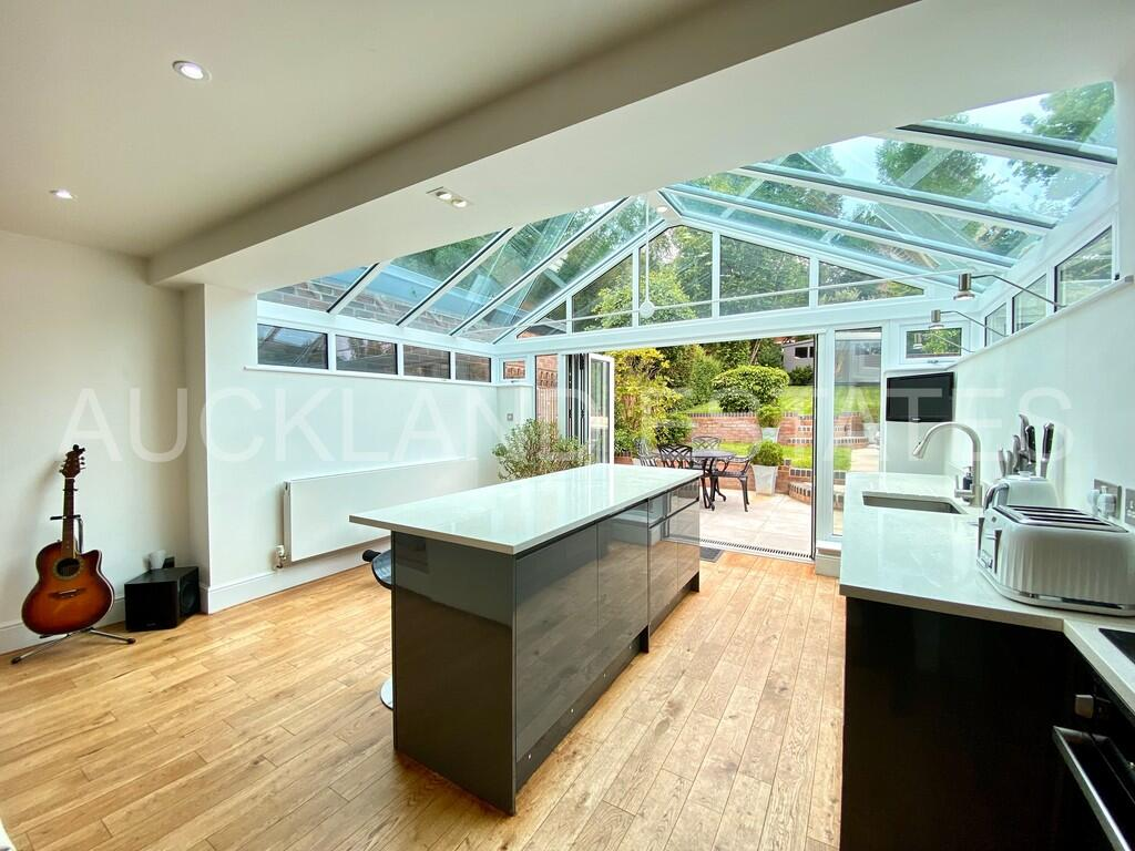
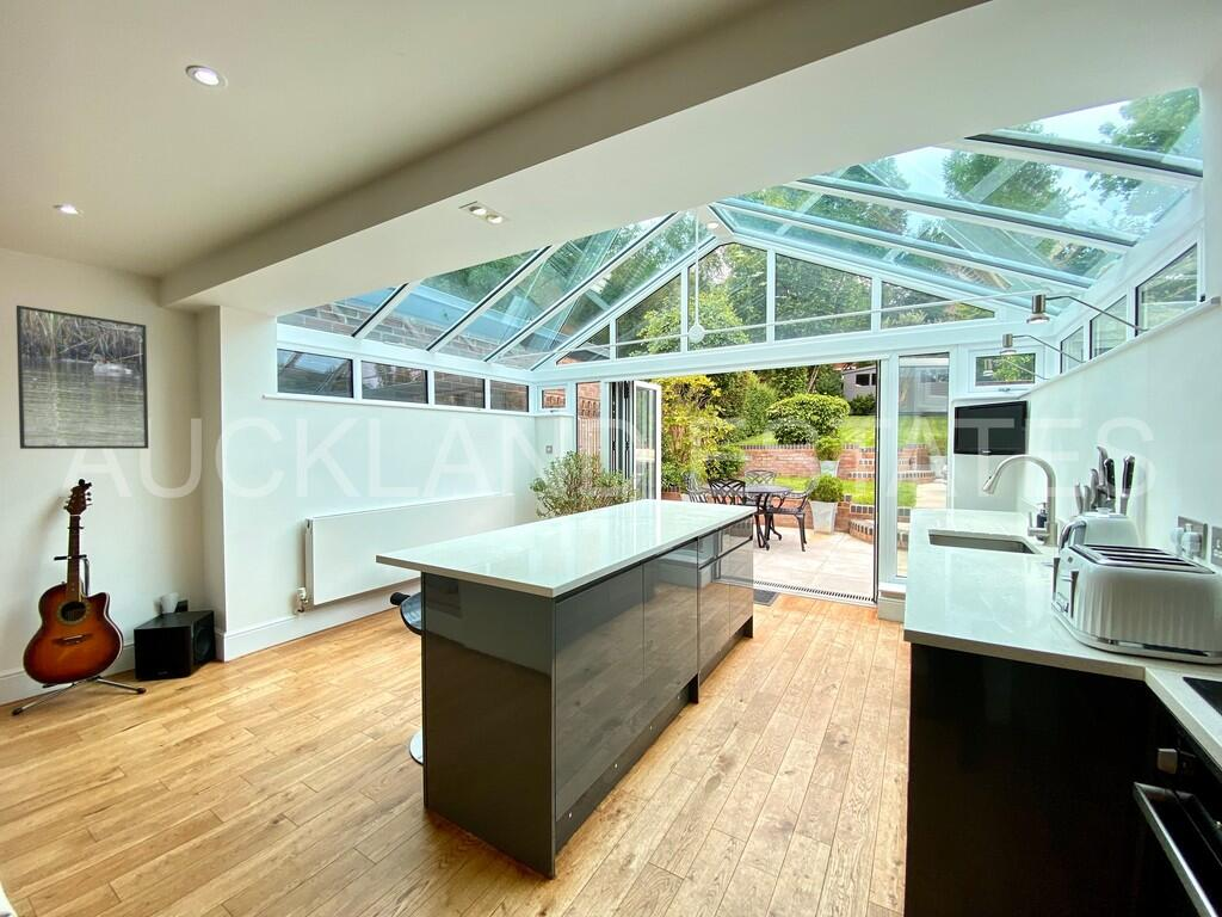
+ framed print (87, 382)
